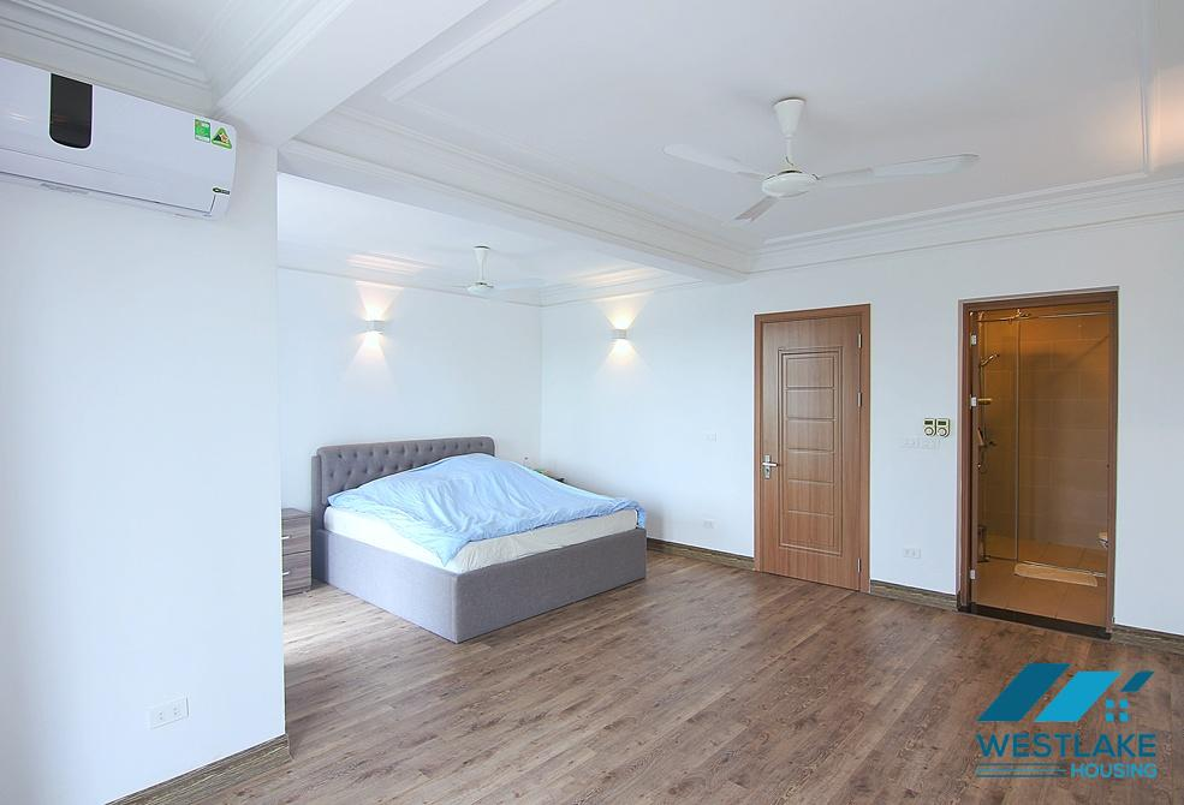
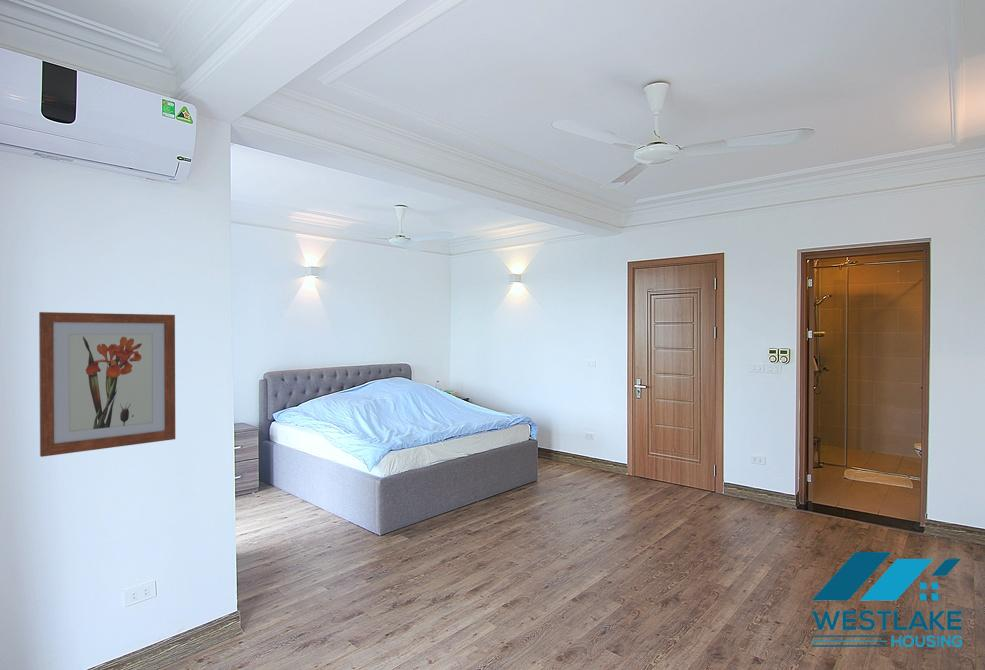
+ wall art (112, 380)
